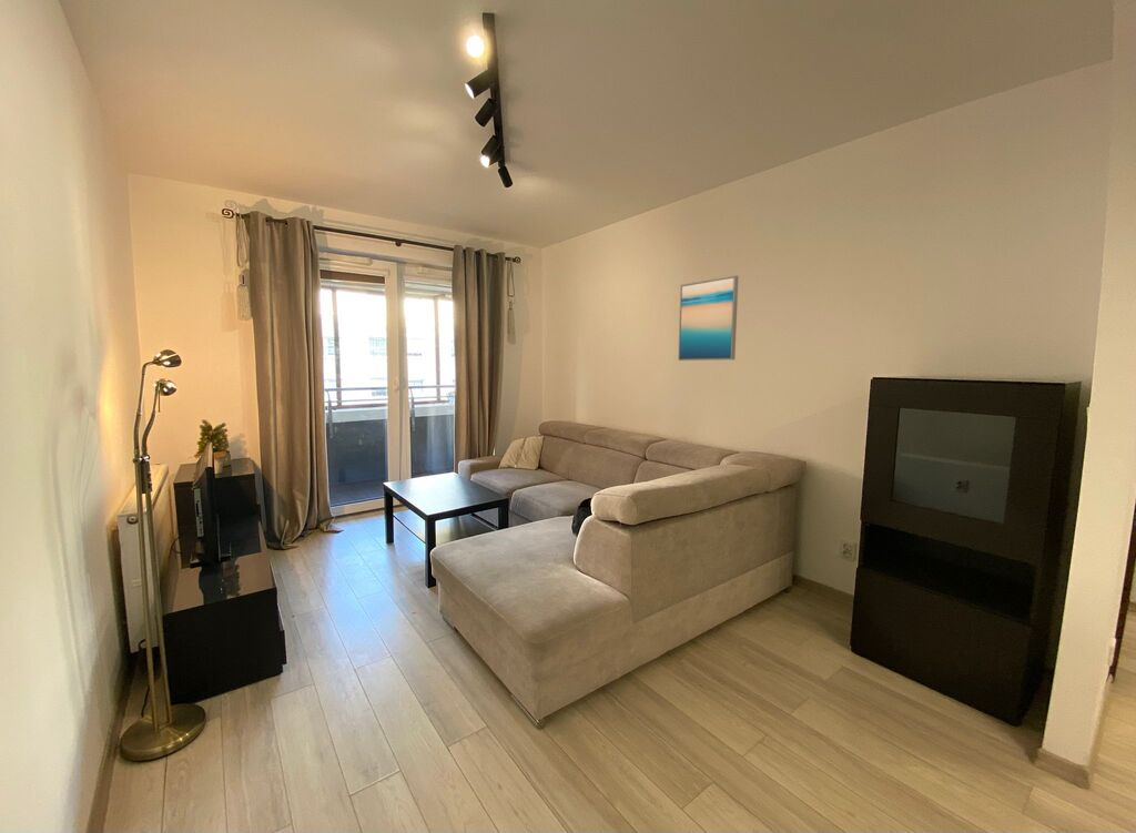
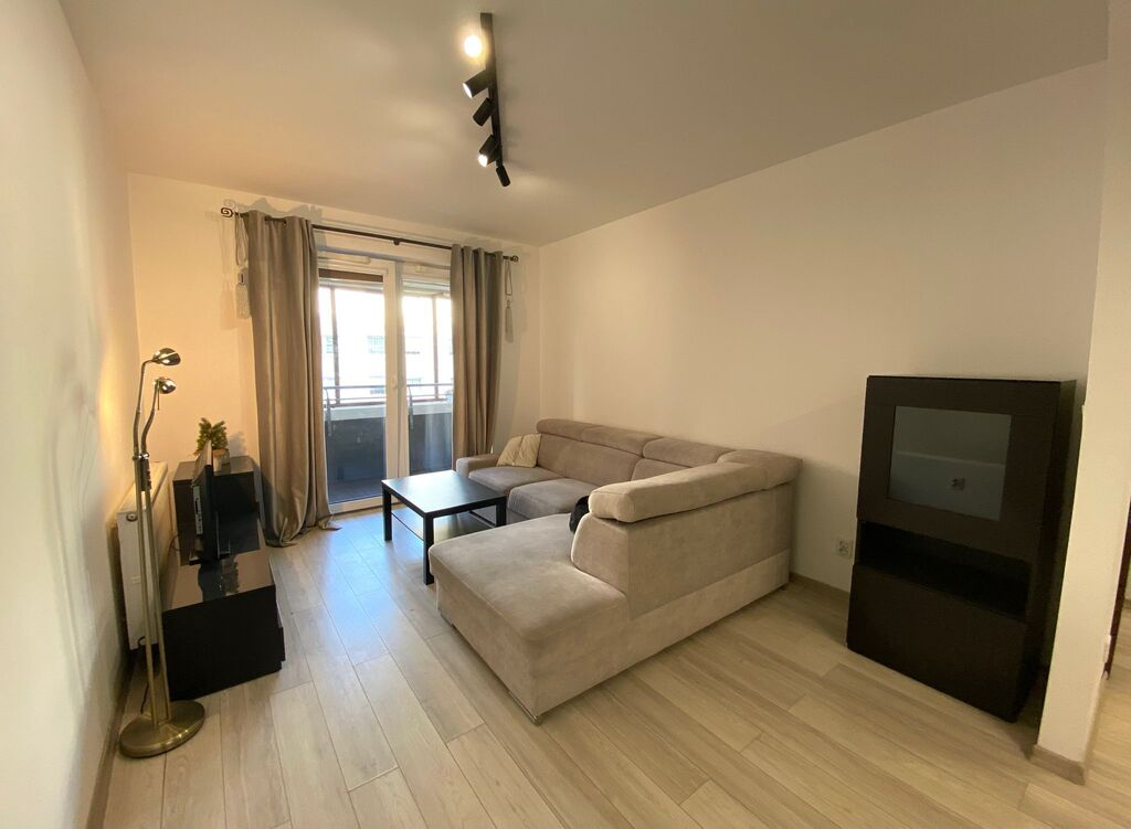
- wall art (706, 321)
